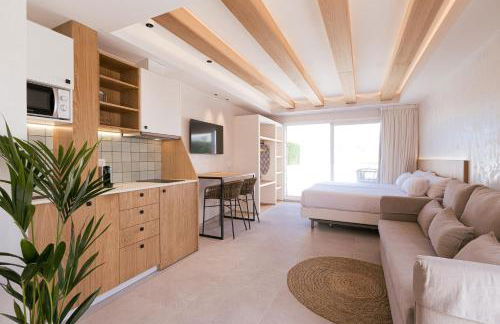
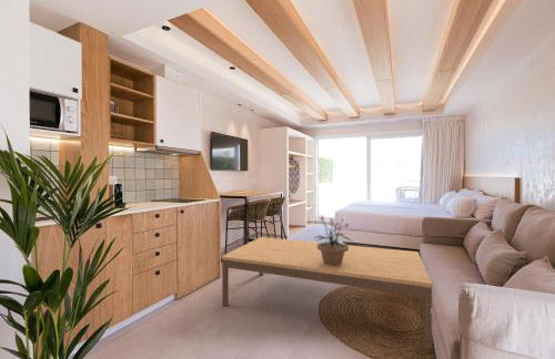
+ coffee table (322, 277)
+ potted plant (331, 239)
